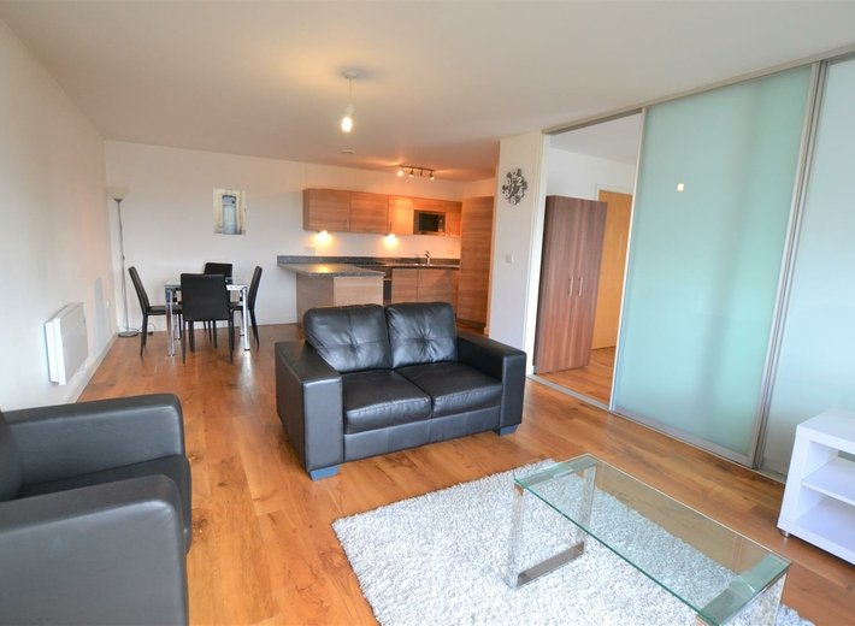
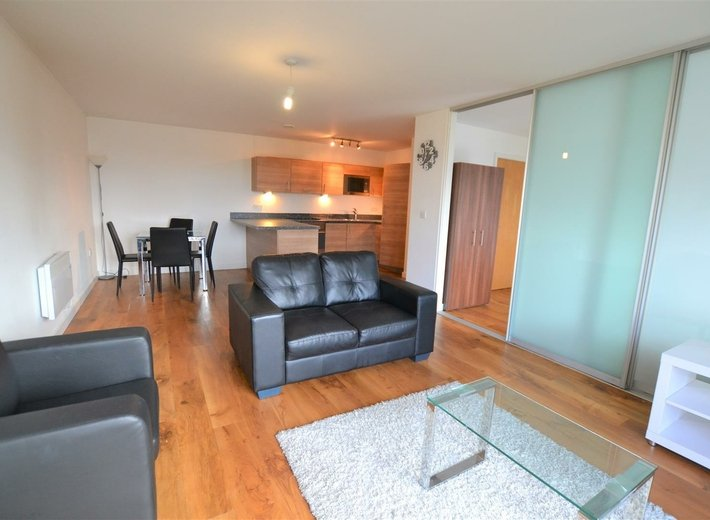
- wall art (229, 212)
